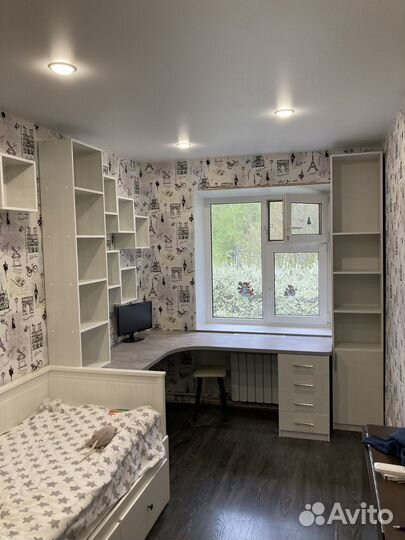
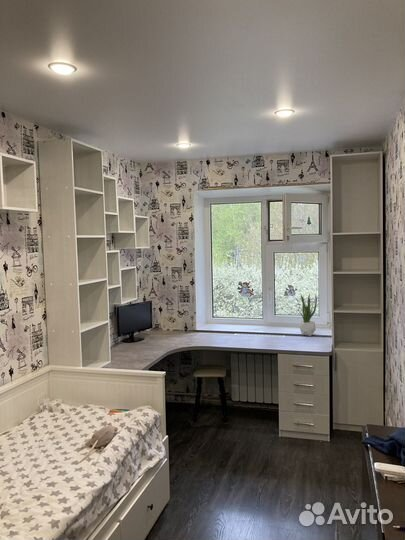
+ potted plant (308, 314)
